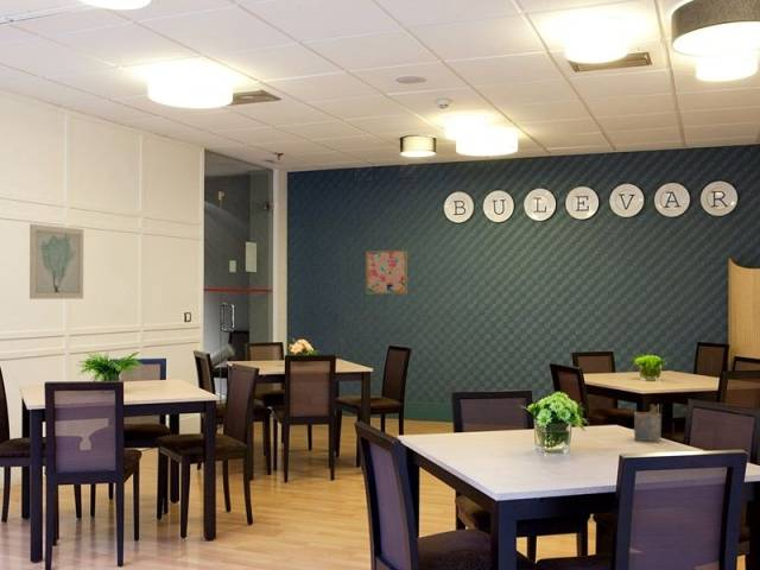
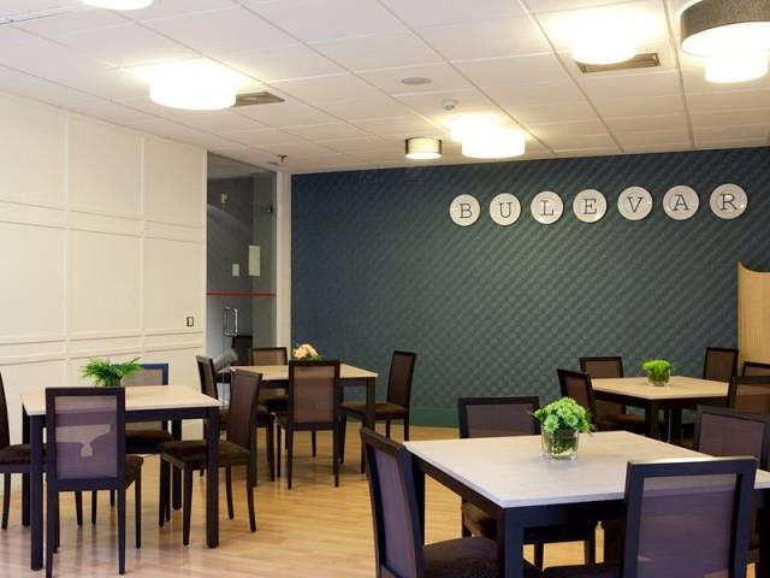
- napkin holder (647, 422)
- wall art (57, 262)
- wall art (386, 272)
